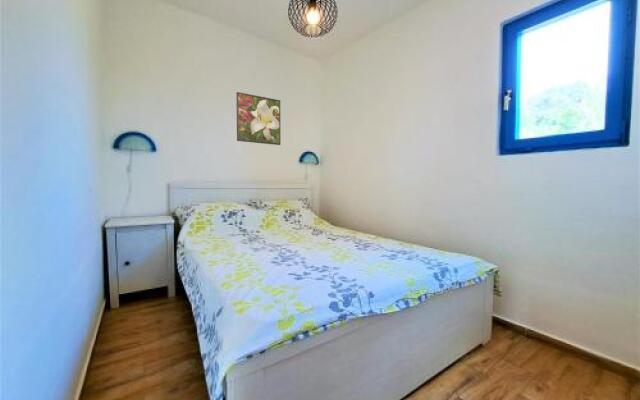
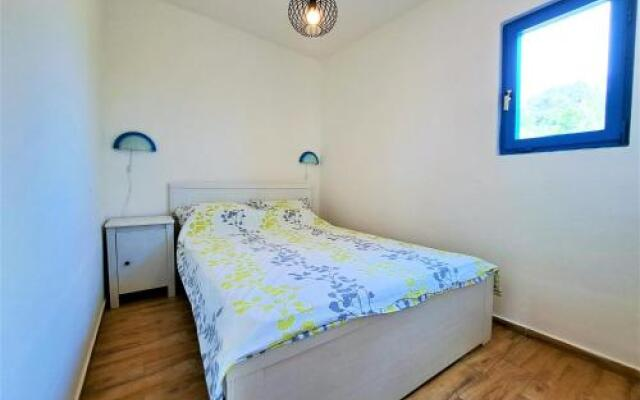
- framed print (259, 119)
